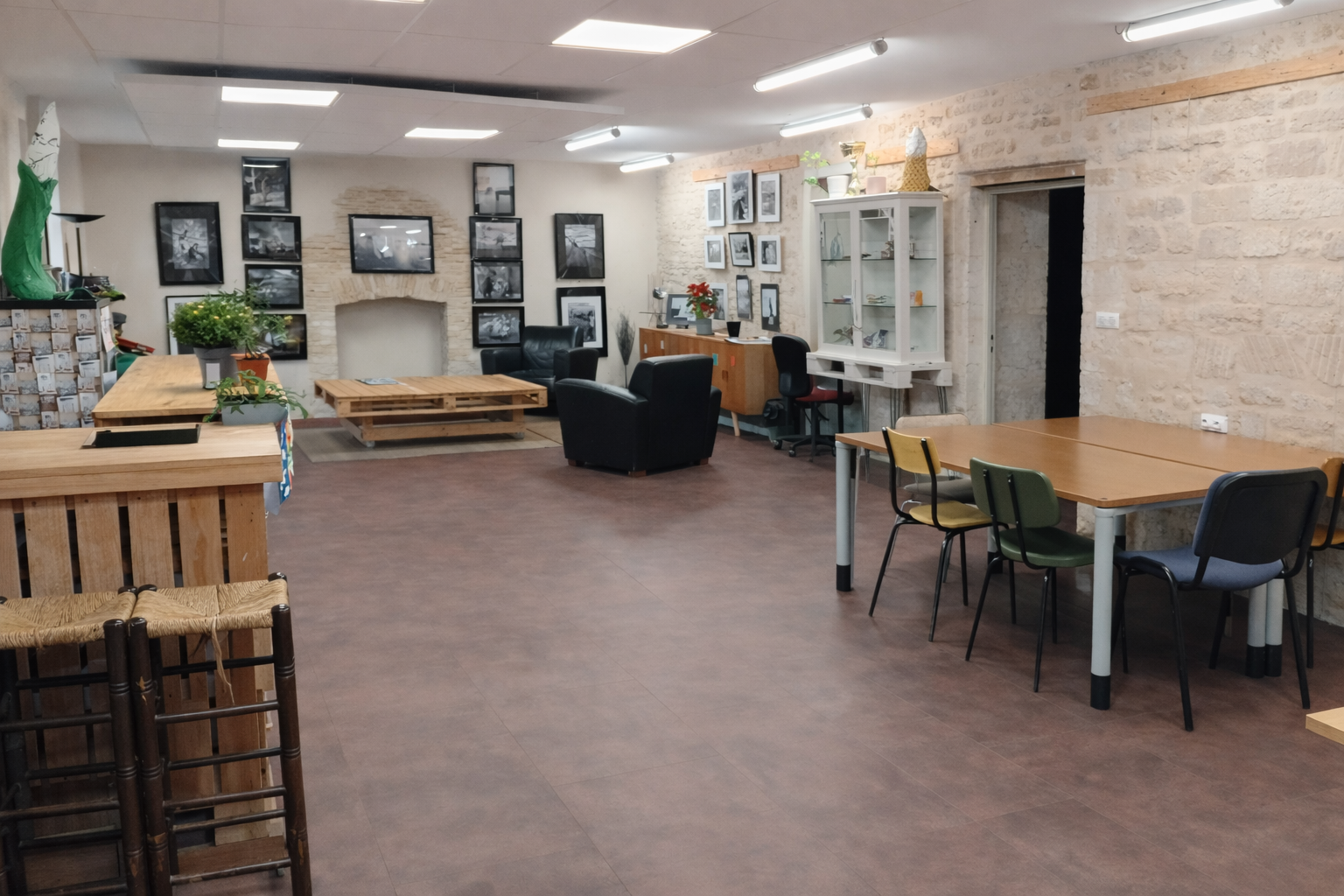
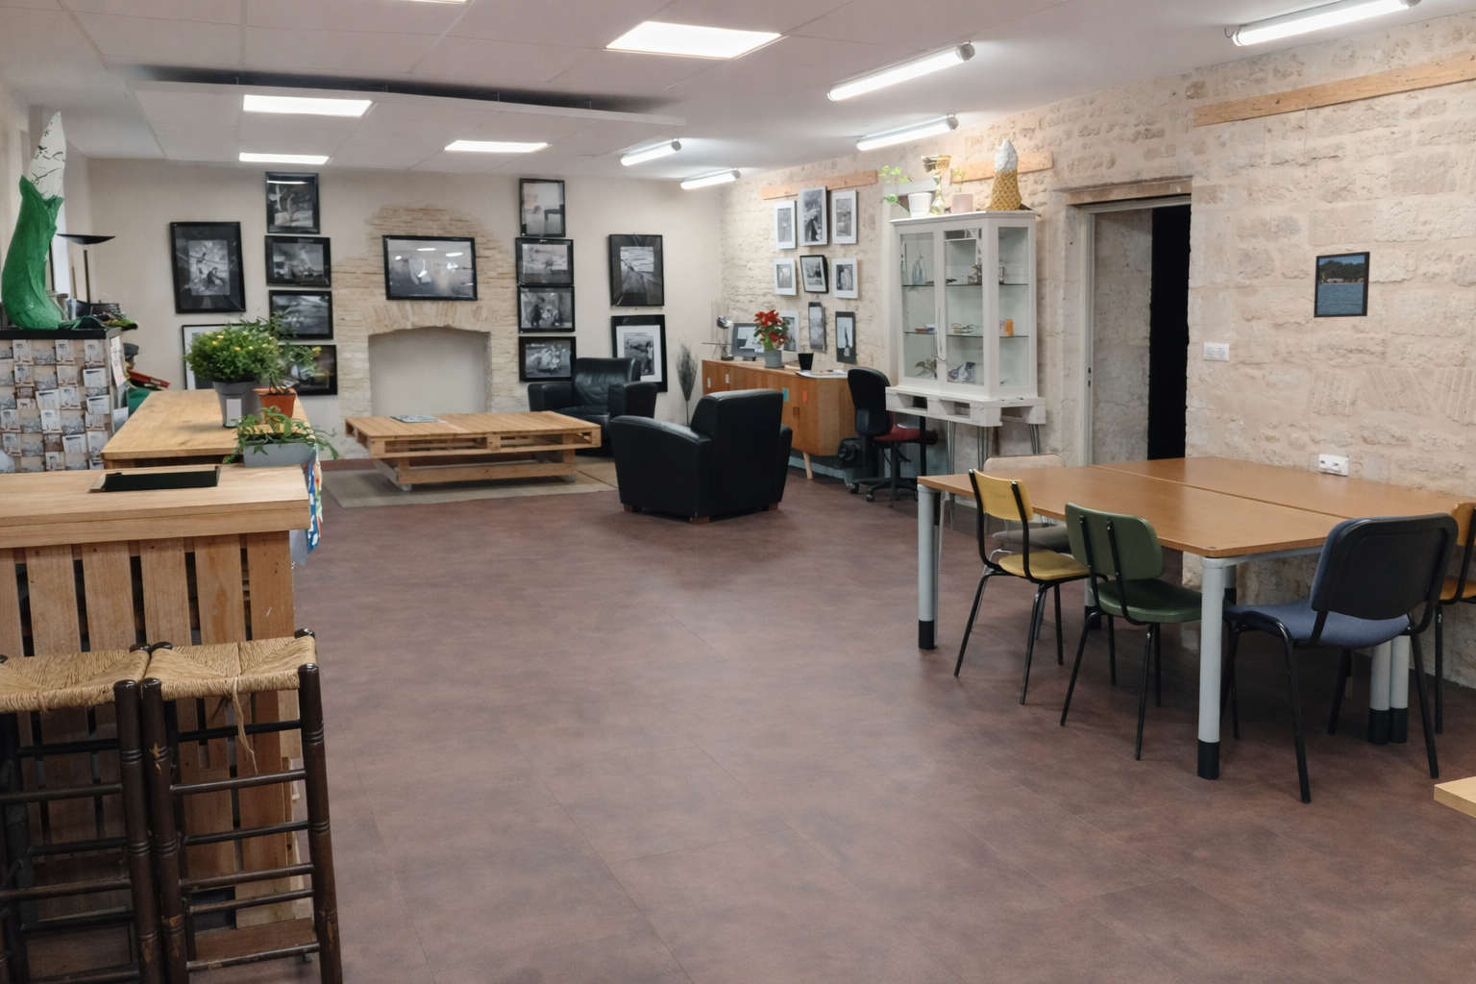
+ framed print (1341, 286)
